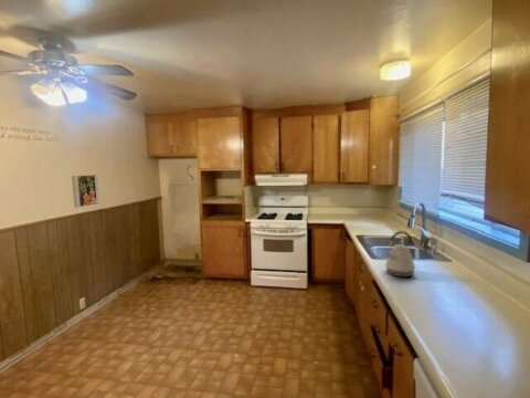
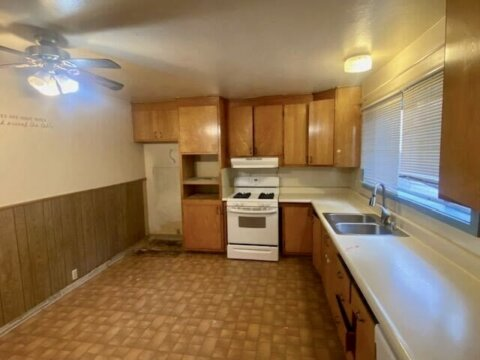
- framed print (86, 190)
- kettle (399, 252)
